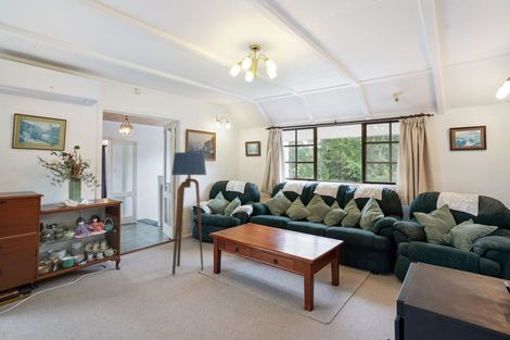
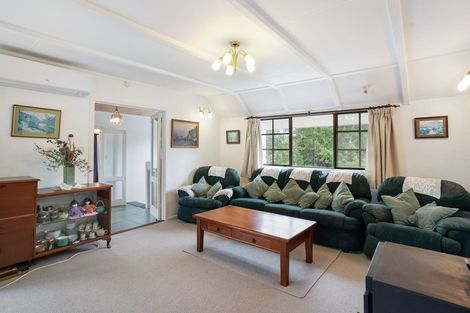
- floor lamp (182, 211)
